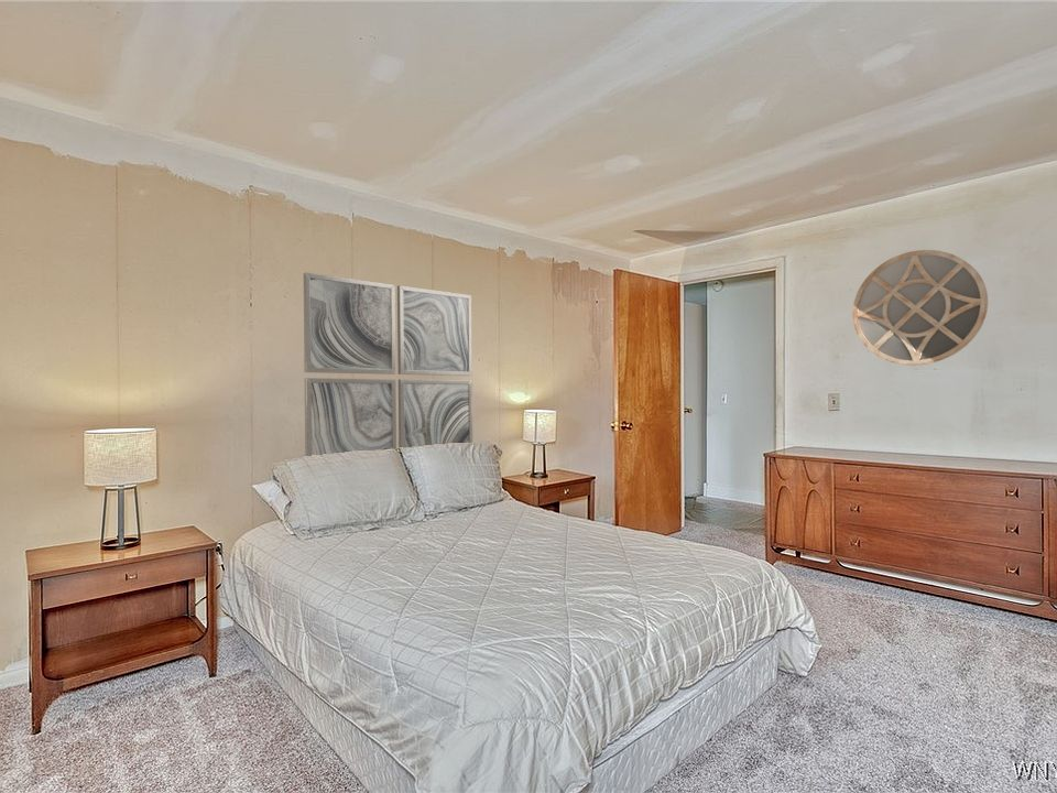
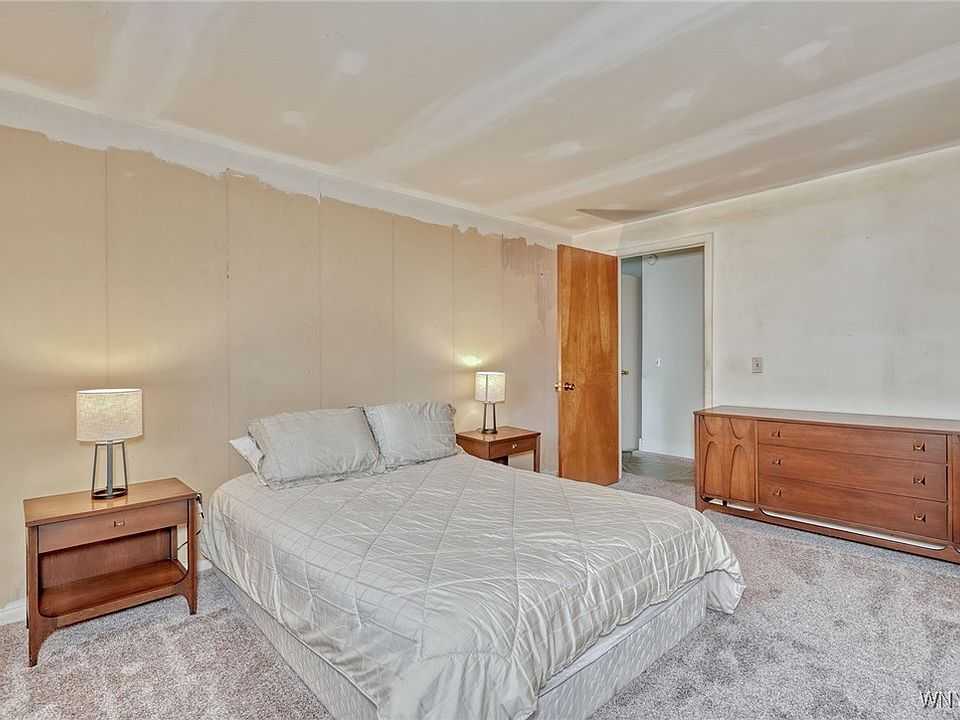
- home mirror (915, 307)
- wall art (394, 379)
